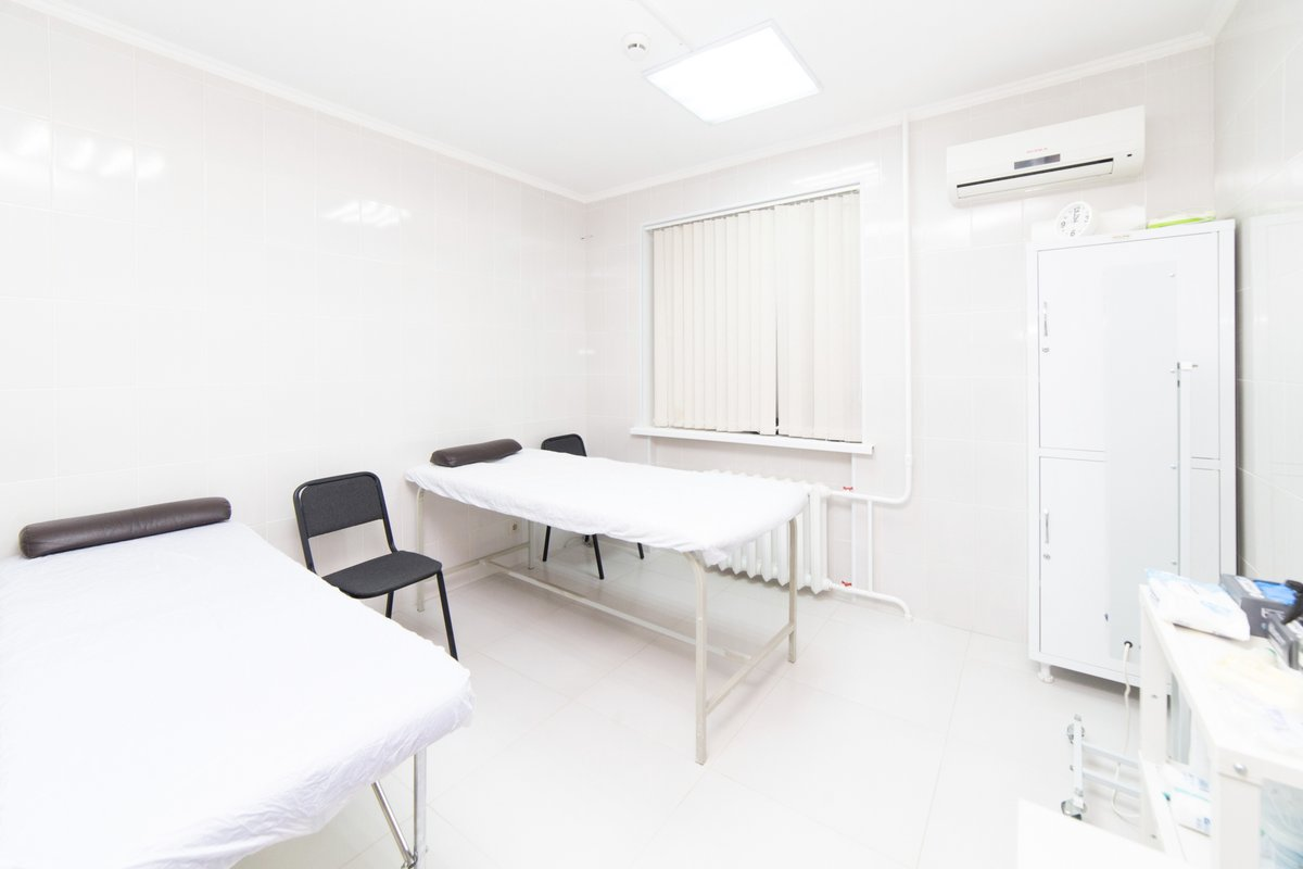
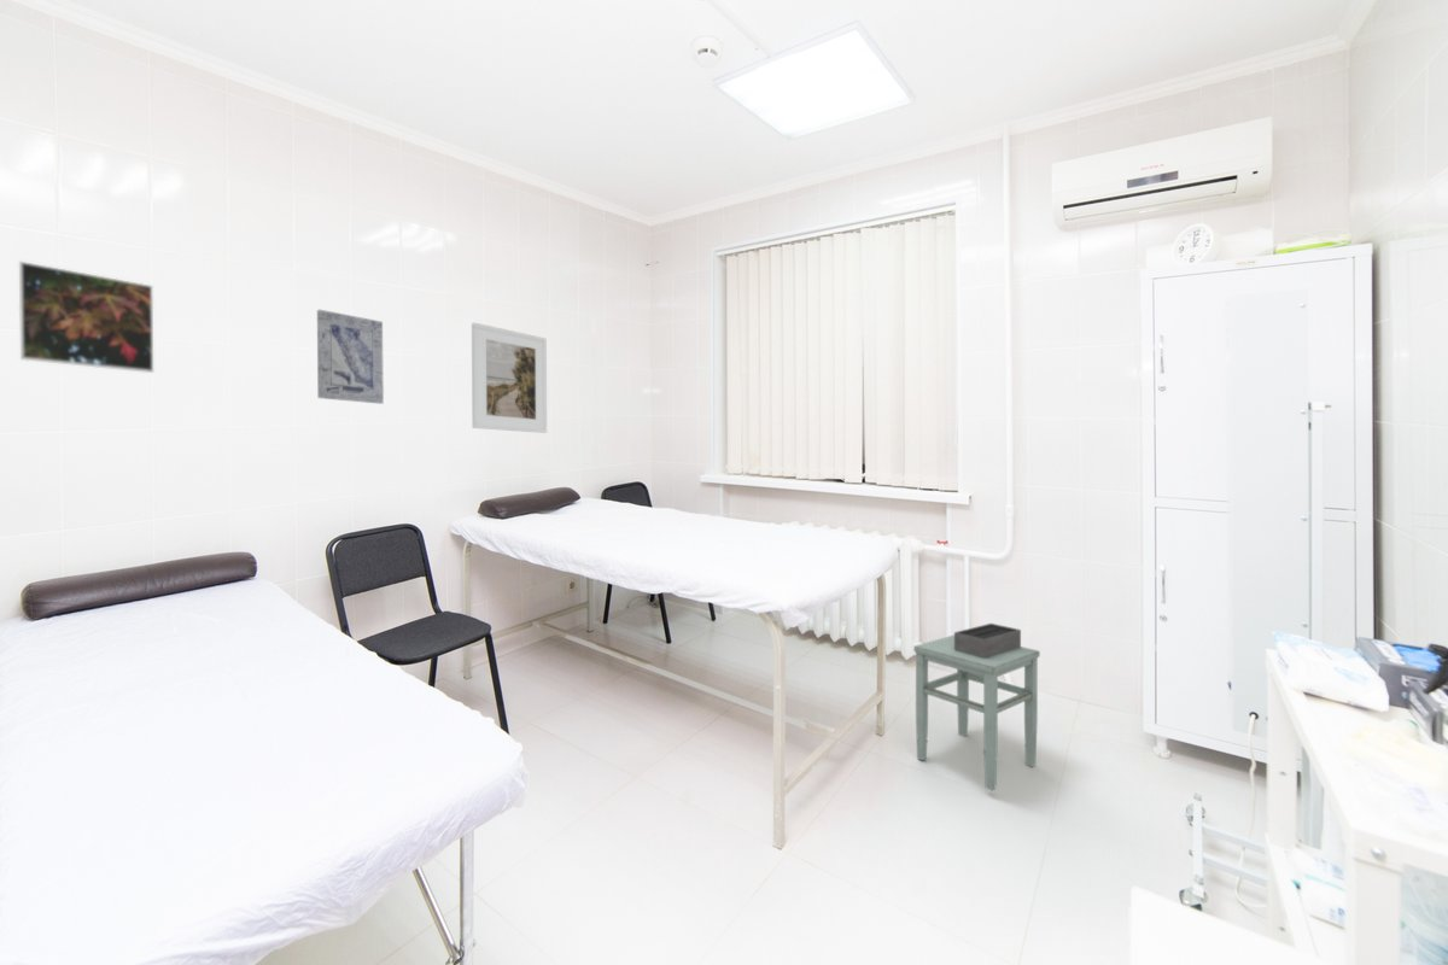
+ tissue box (987, 639)
+ stool (975, 704)
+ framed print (89, 320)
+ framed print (510, 380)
+ wall art (351, 358)
